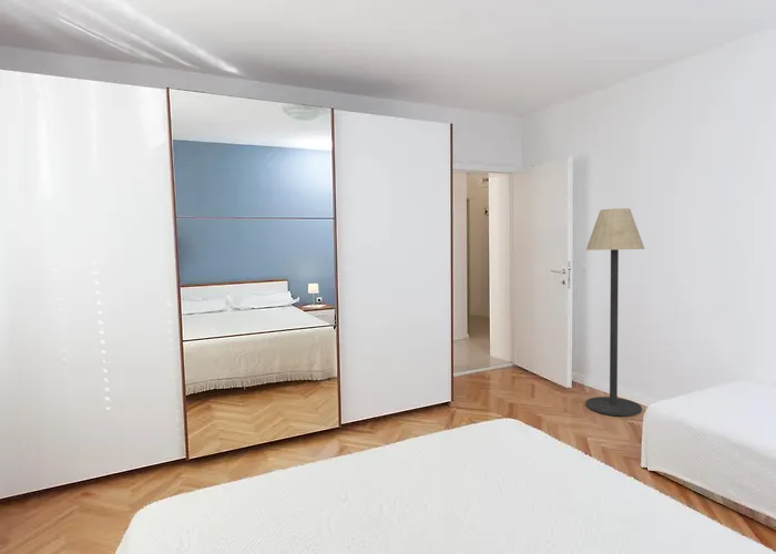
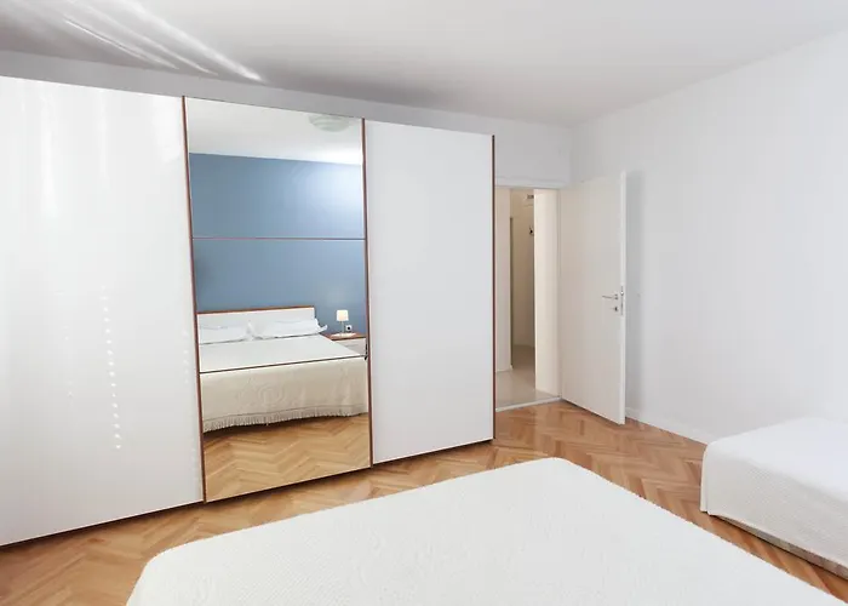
- floor lamp (613, 309)
